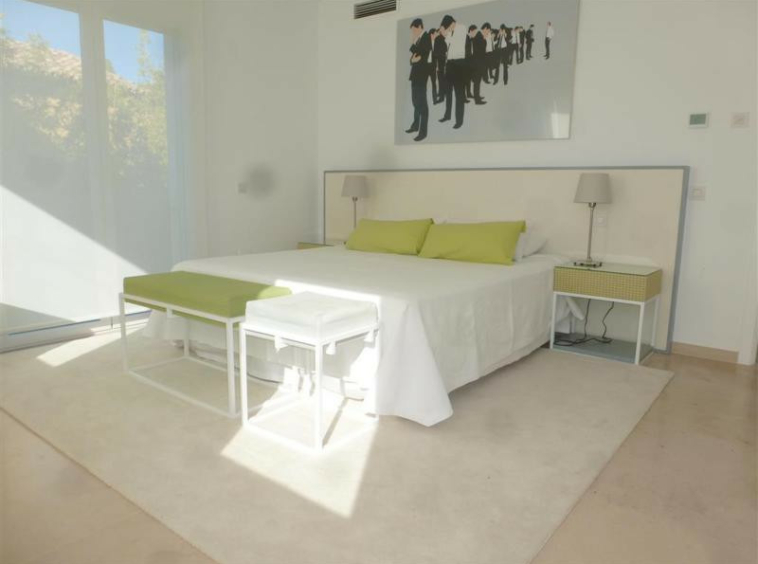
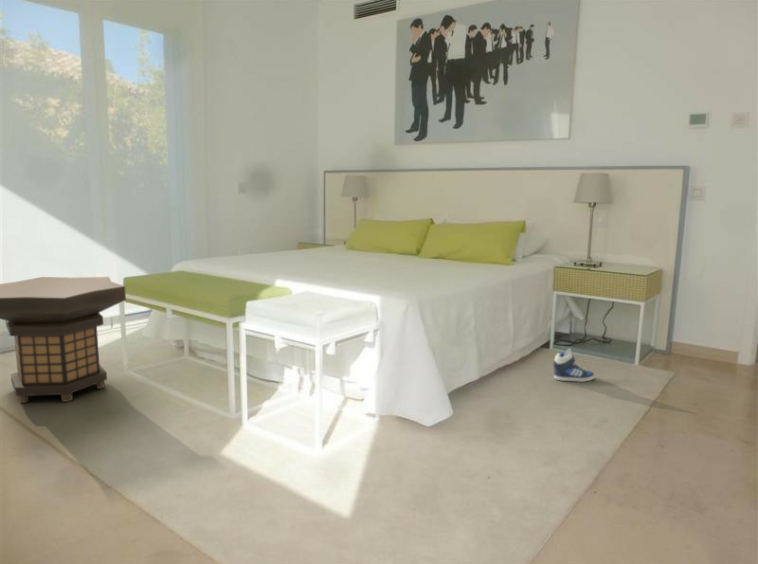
+ lantern (56, 338)
+ sneaker (574, 364)
